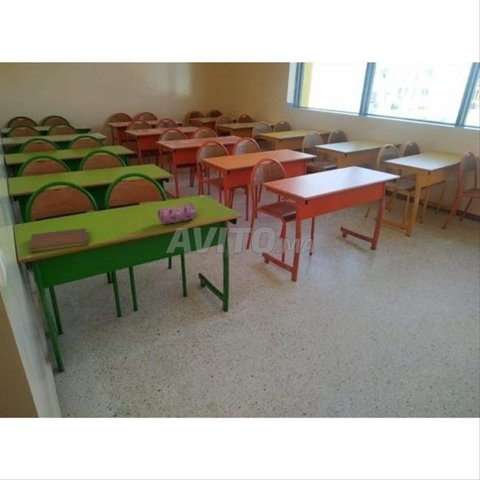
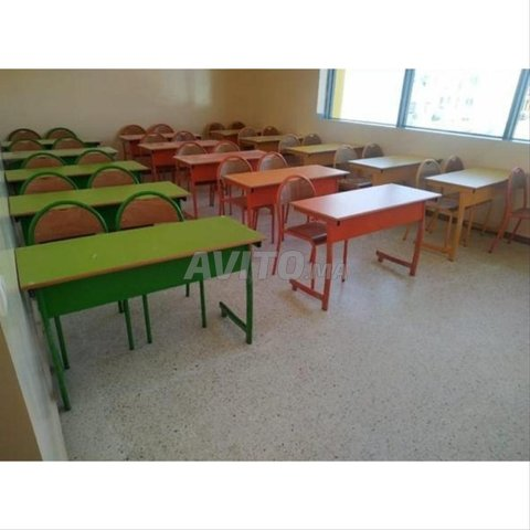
- notebook (59, 239)
- pencil case (177, 213)
